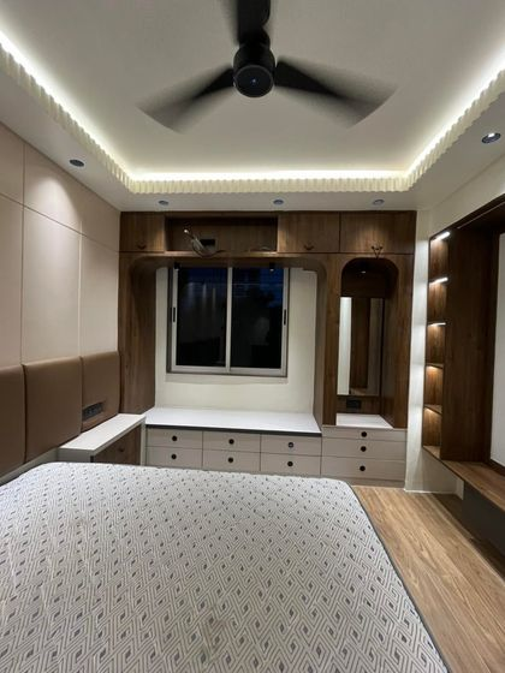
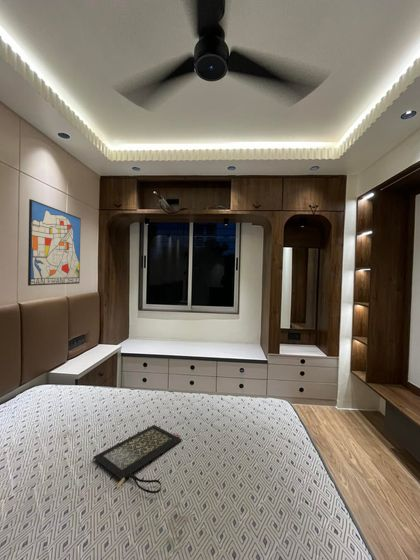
+ wall art (58, 247)
+ clutch bag (138, 450)
